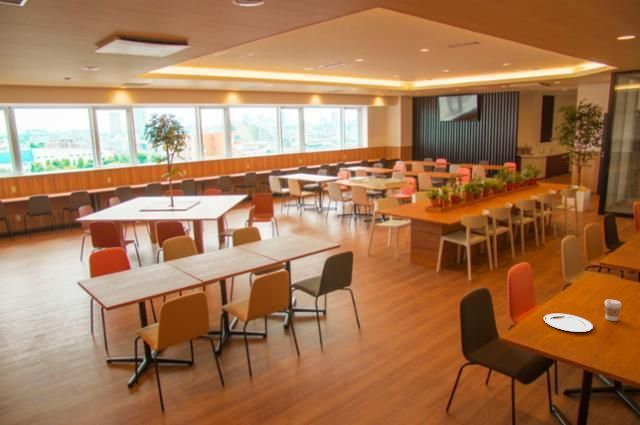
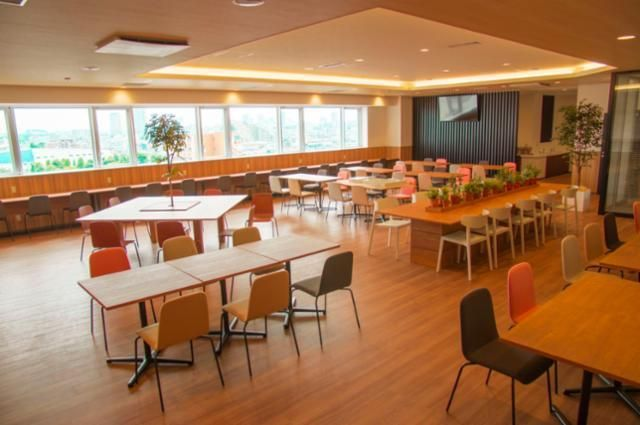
- plate (567, 322)
- coffee cup (612, 310)
